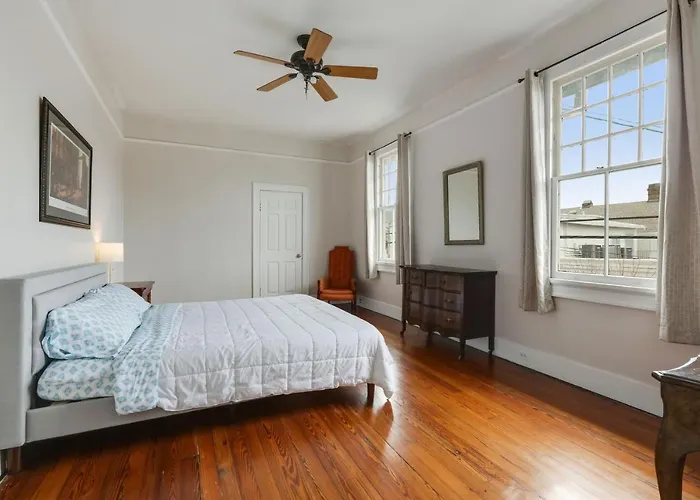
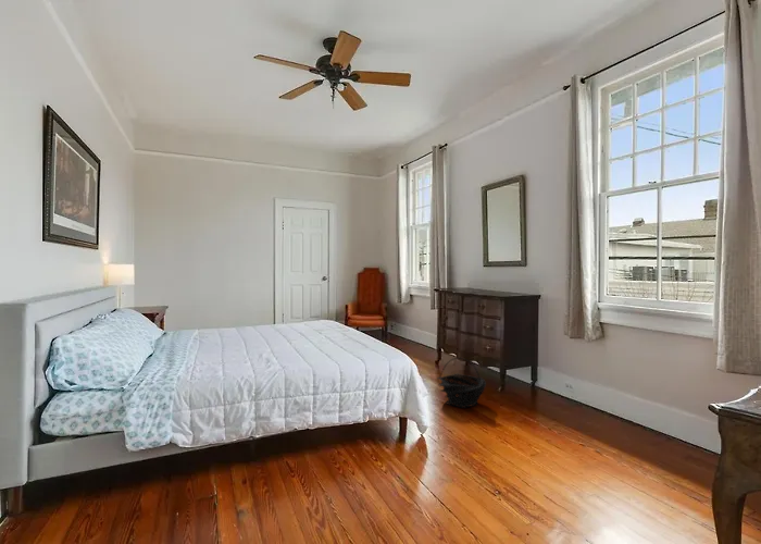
+ basket (461, 380)
